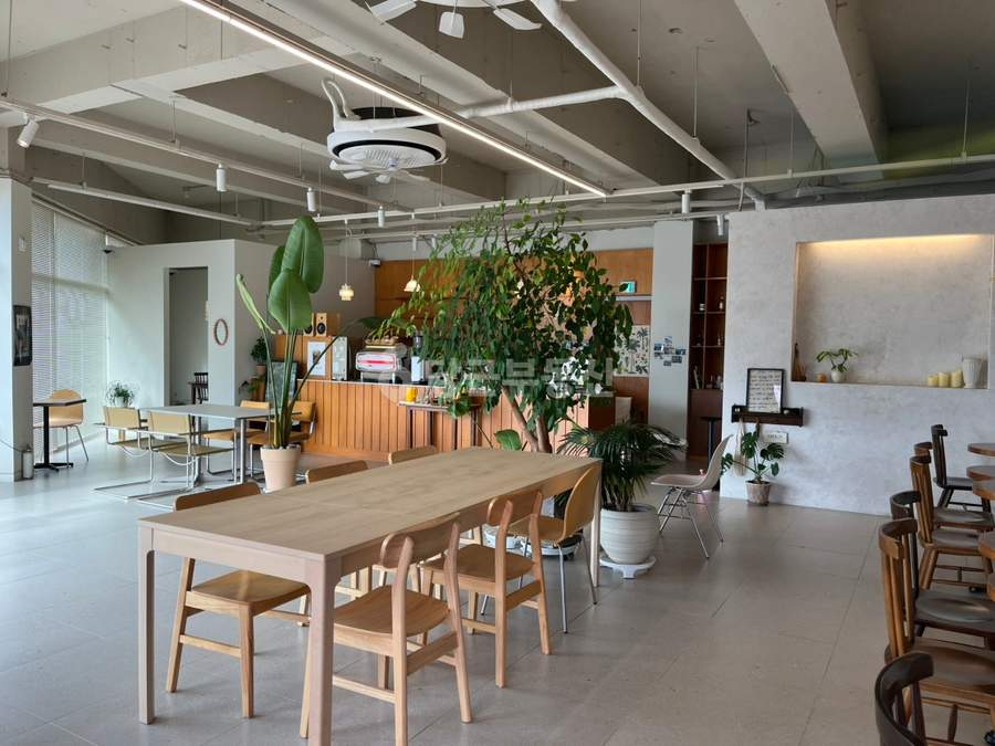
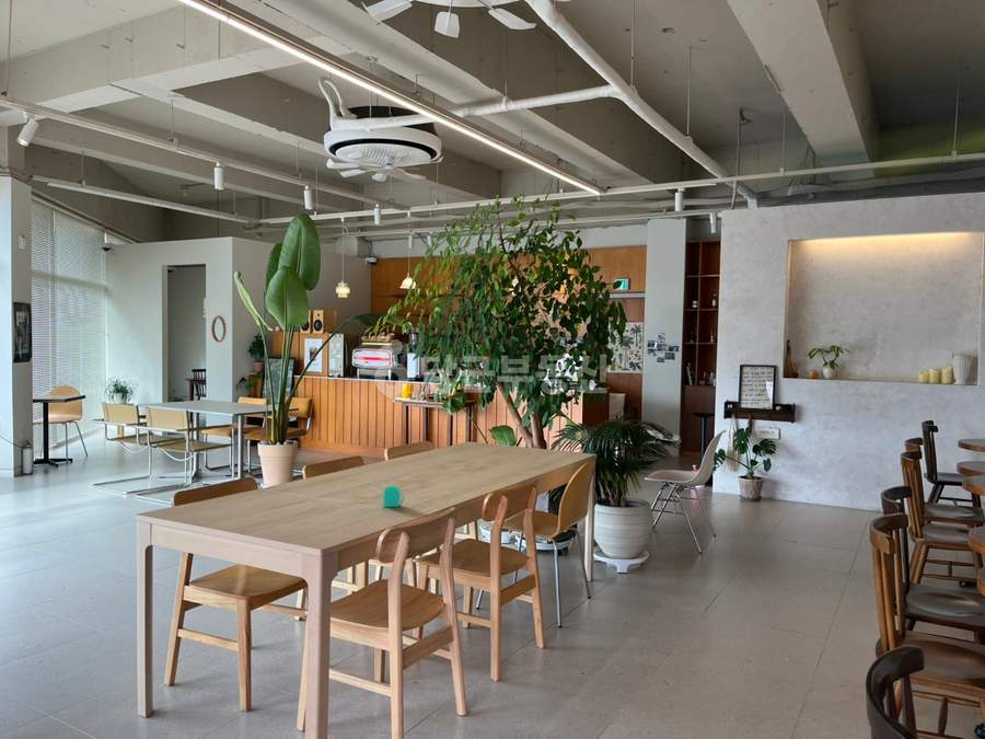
+ cup (394, 496)
